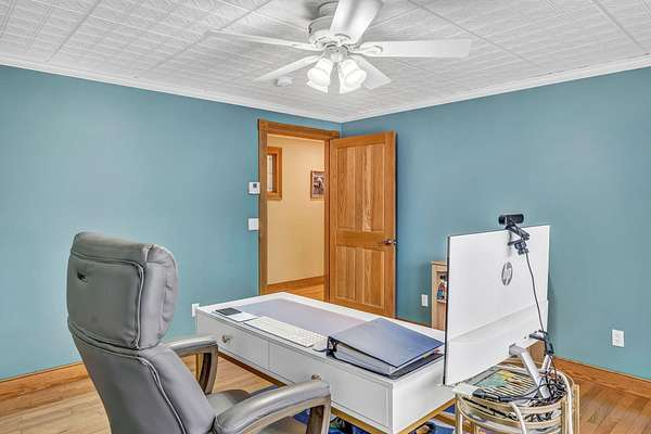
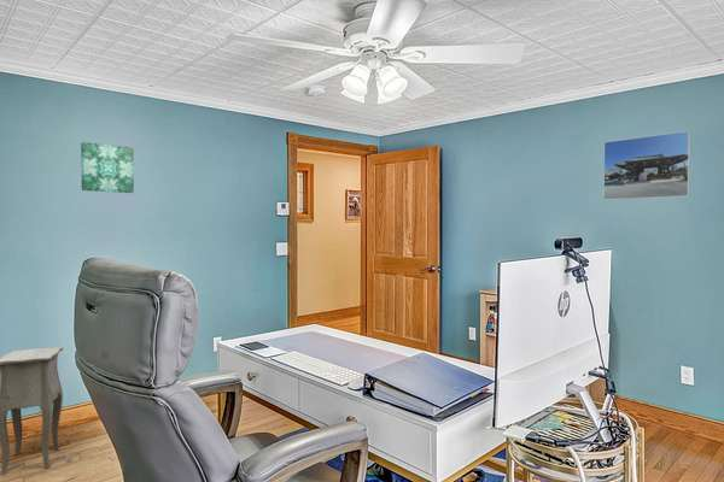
+ wall art (107, 167)
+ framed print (644, 167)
+ side table (30, 406)
